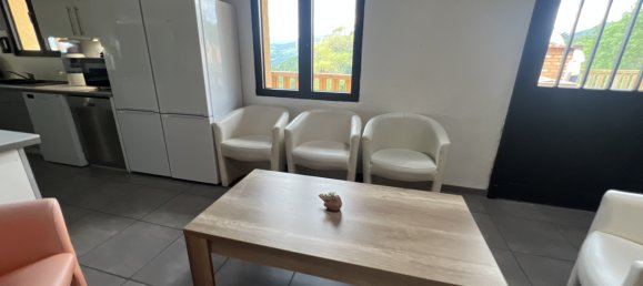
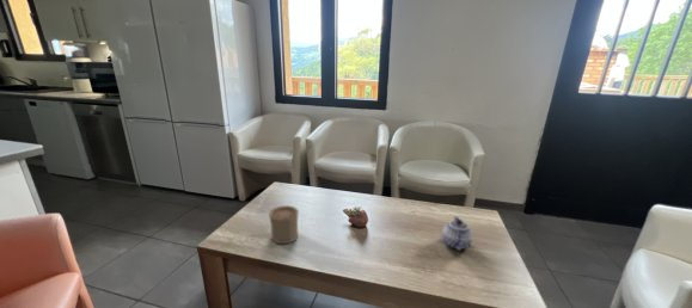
+ teapot (458, 232)
+ cup (283, 224)
